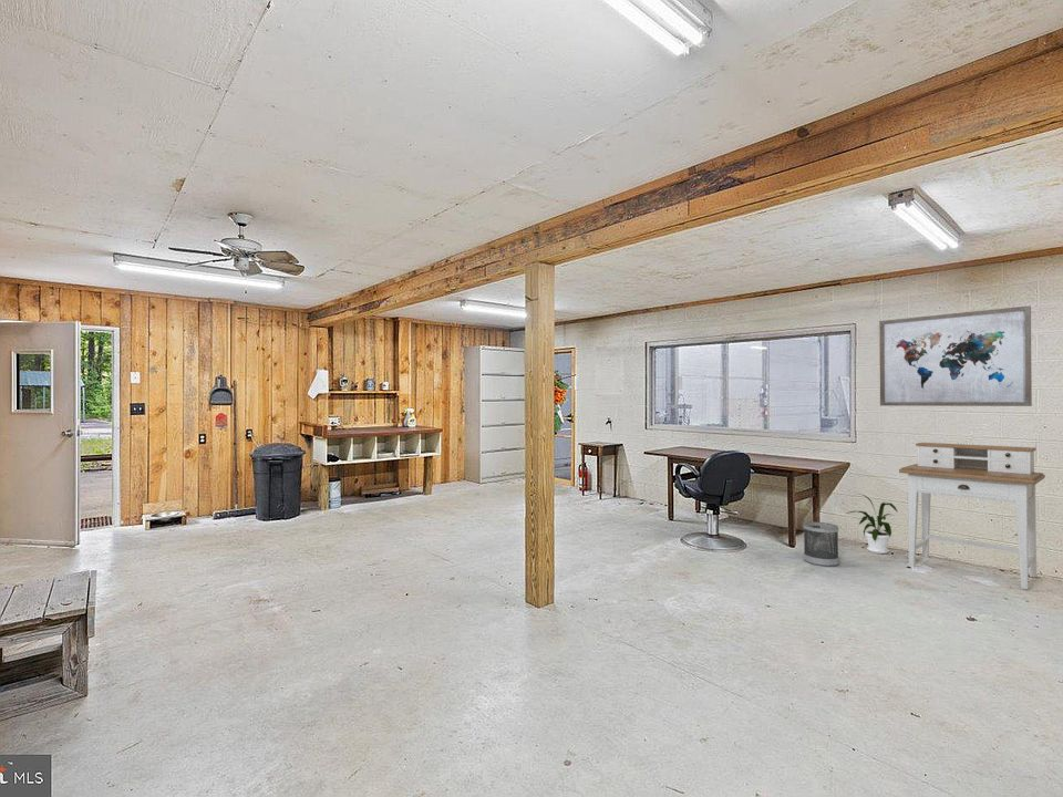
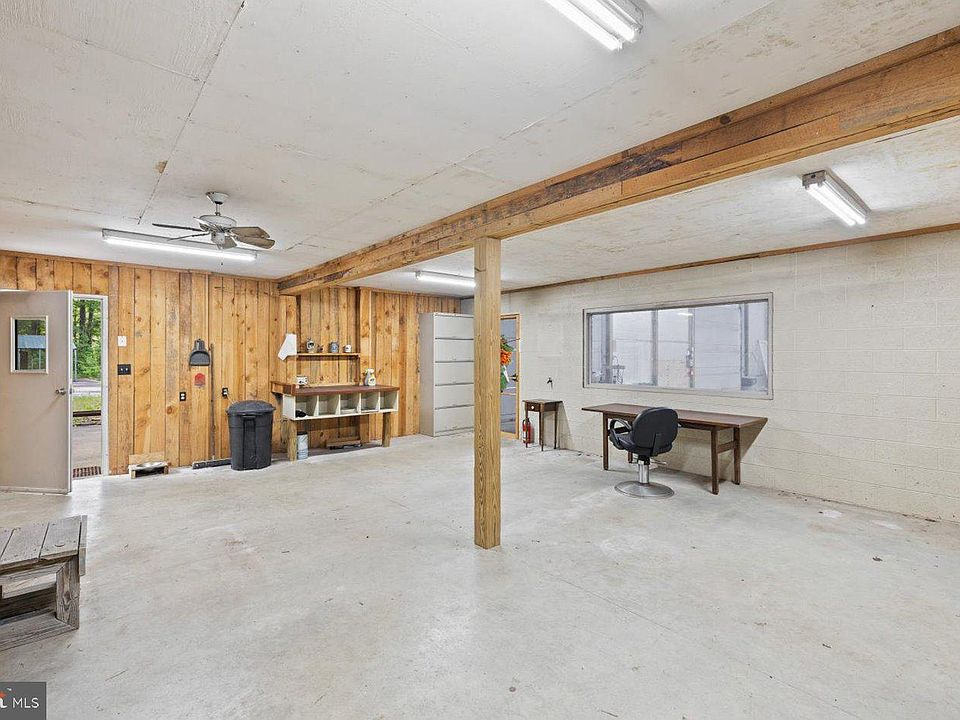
- house plant (874, 522)
- desk (969, 497)
- wall art (949, 360)
- wastebasket (821, 544)
